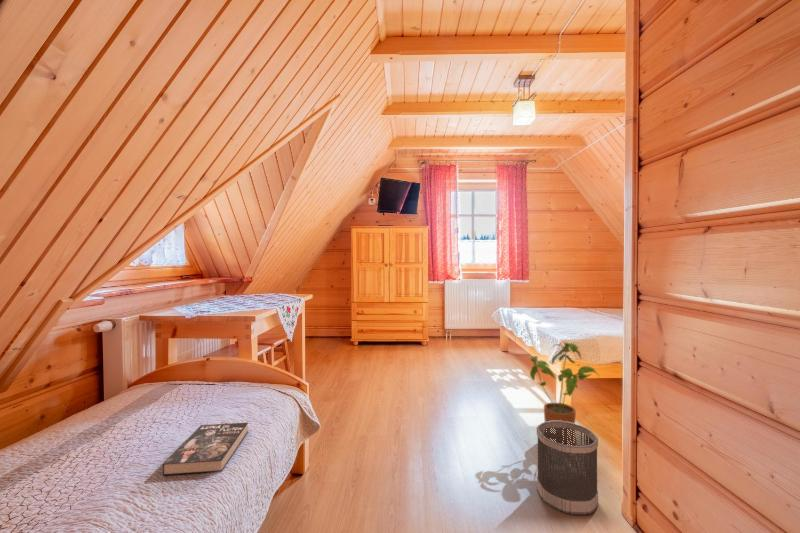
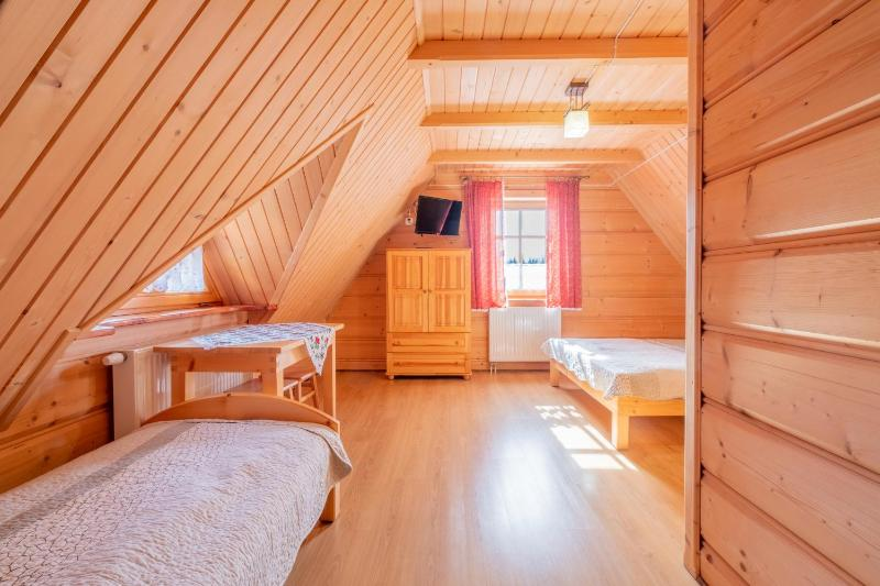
- house plant (564, 393)
- wastebasket (566, 464)
- book (210, 445)
